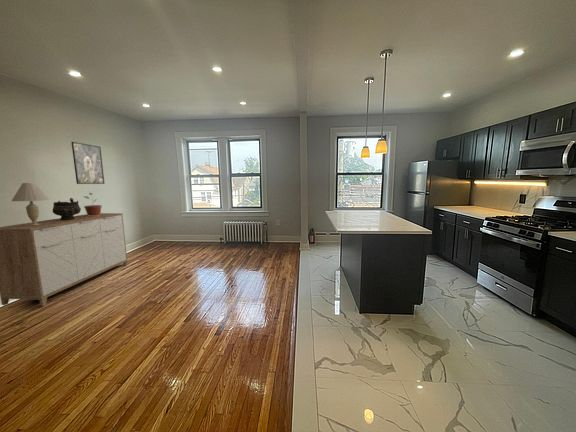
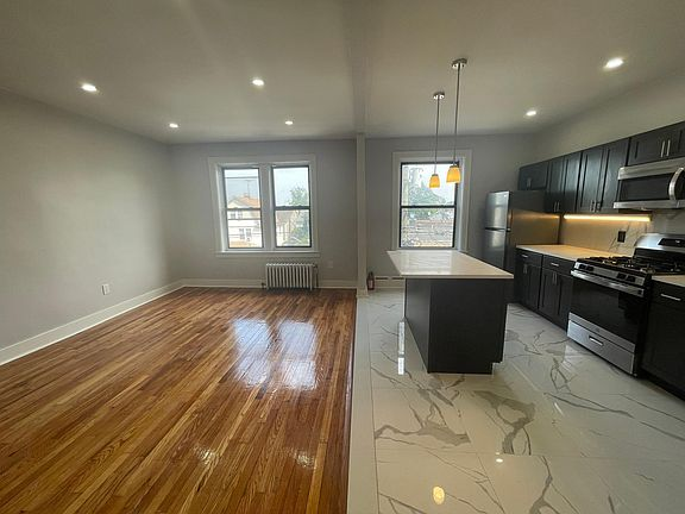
- sideboard (73, 251)
- table lamp (31, 204)
- vessel (66, 208)
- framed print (89, 164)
- potted plant (92, 205)
